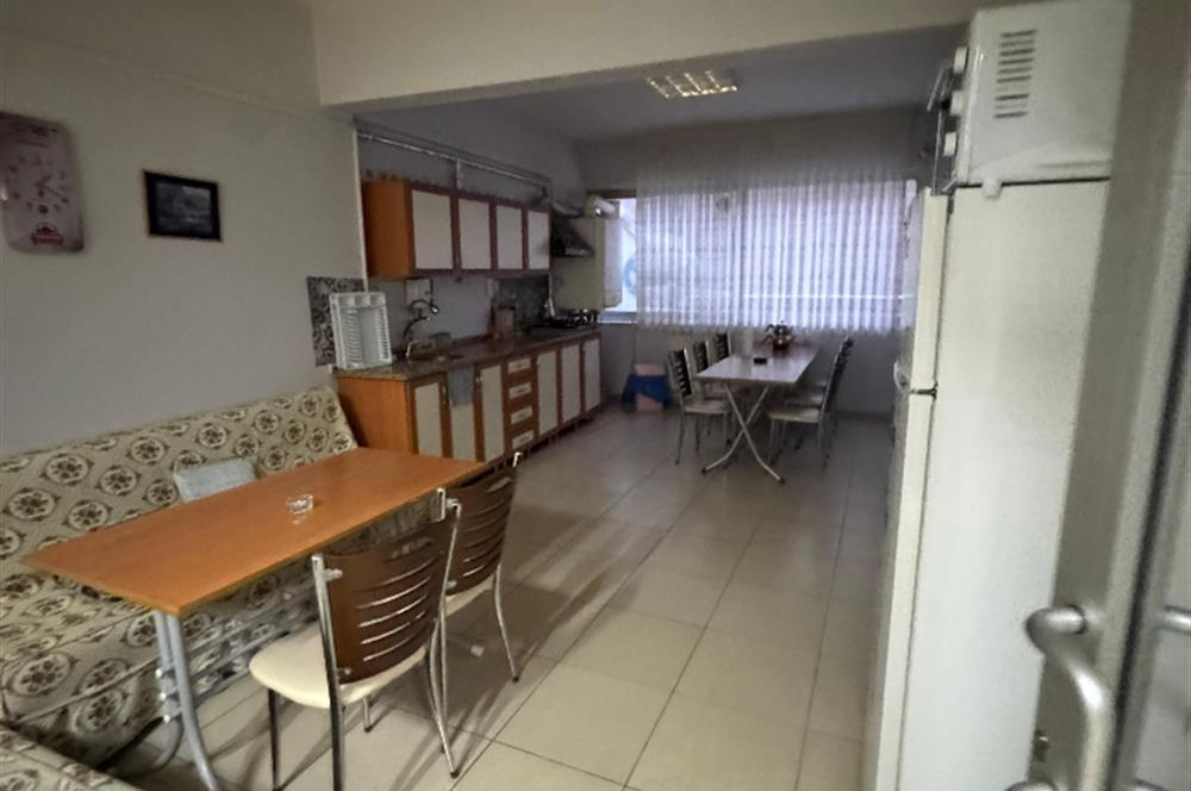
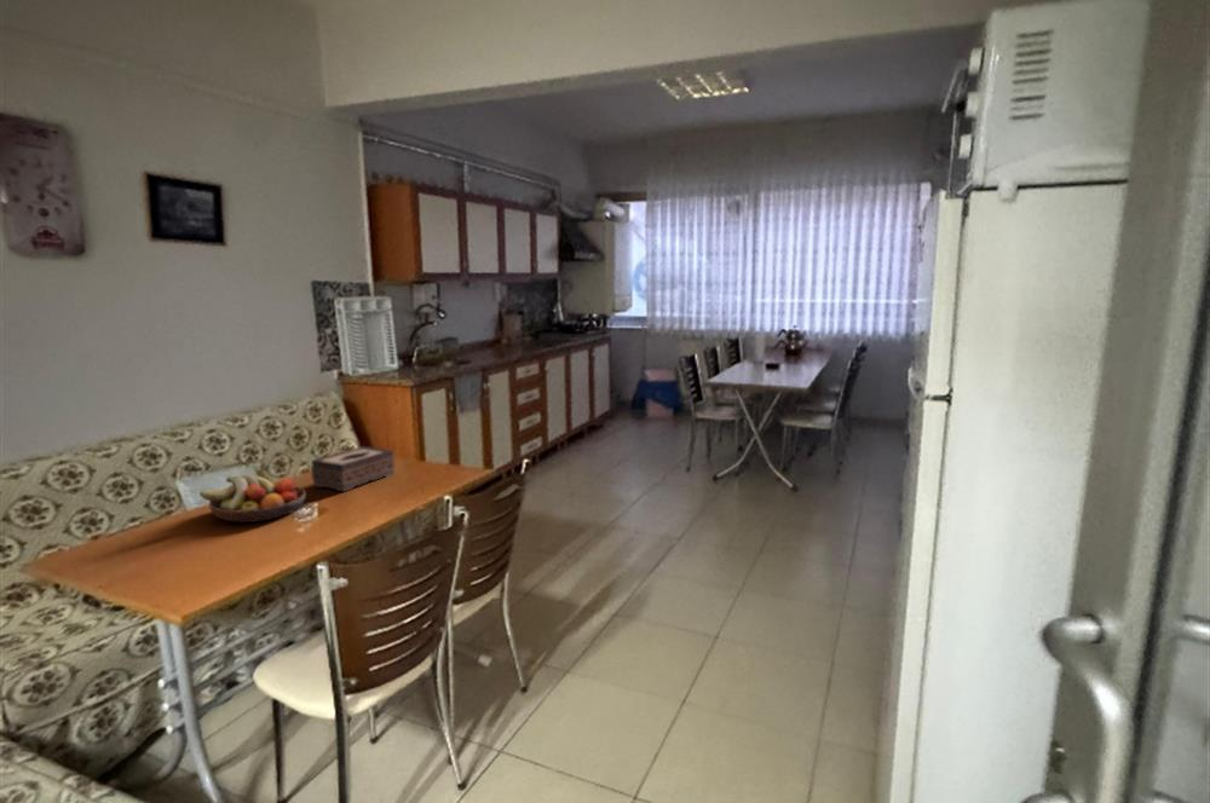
+ fruit bowl (258, 493)
+ tissue box (353, 467)
